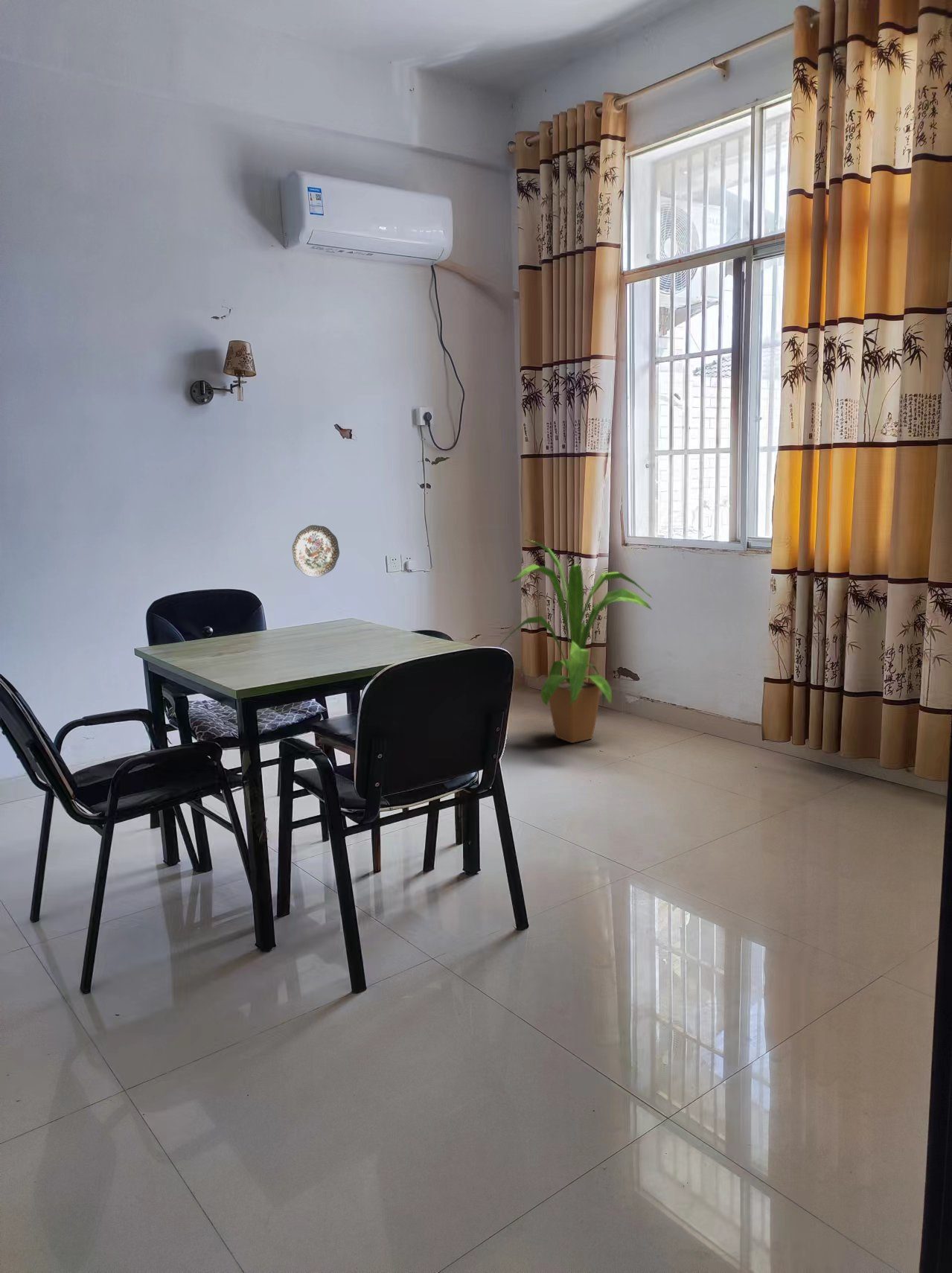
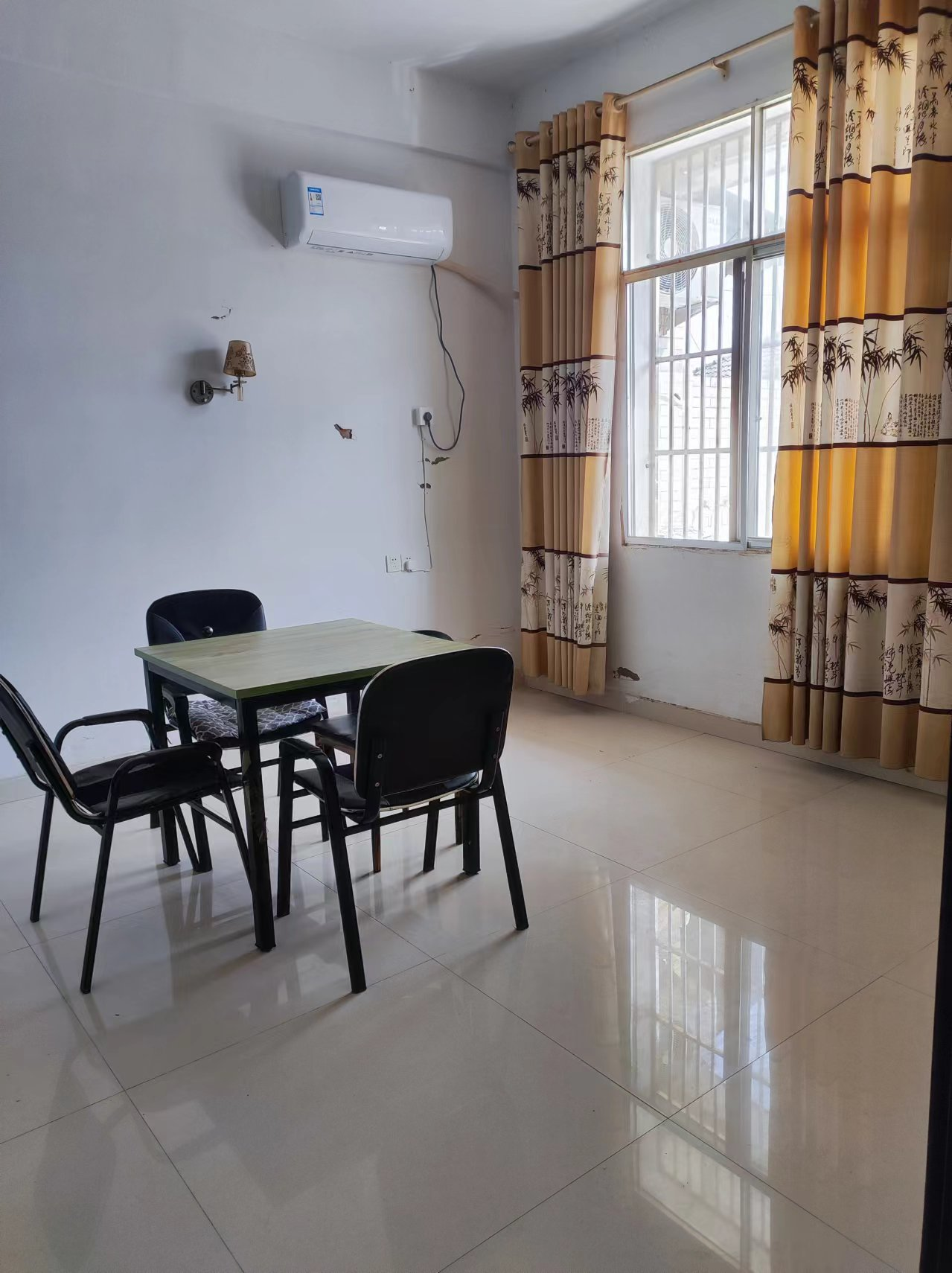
- decorative plate (315, 551)
- house plant (583, 644)
